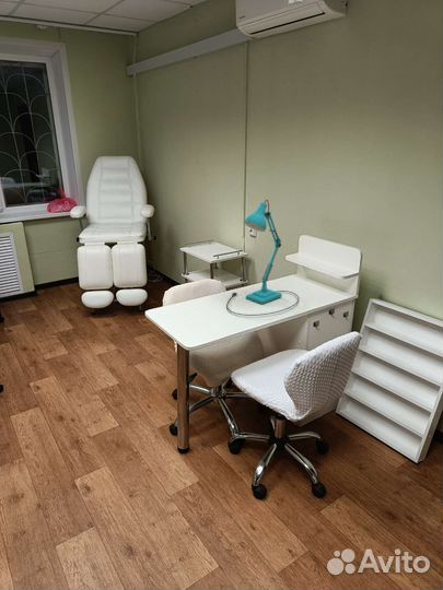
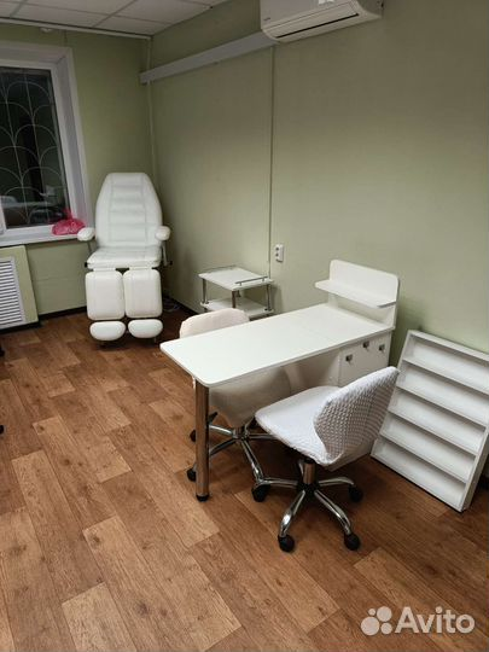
- desk lamp (271, 258)
